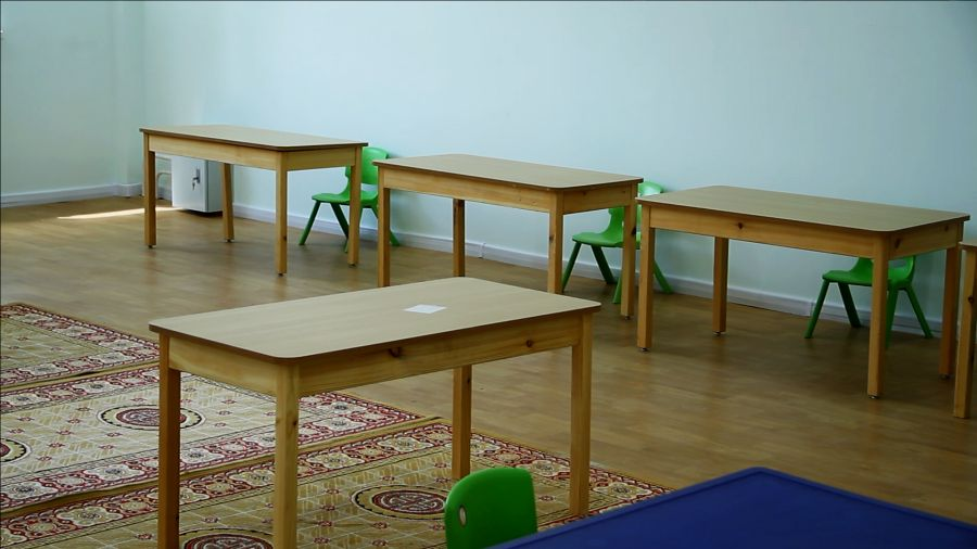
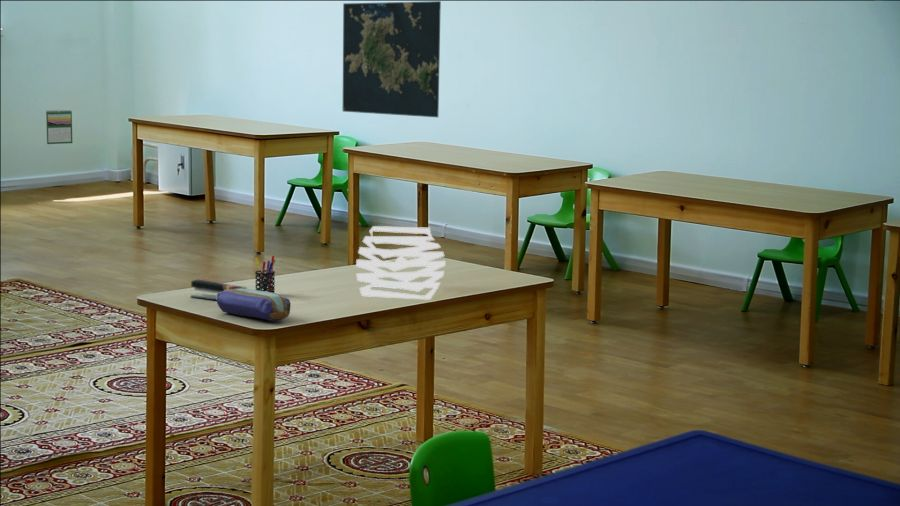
+ pen holder (267, 274)
+ pencil case (253, 304)
+ stapler (219, 291)
+ ceiling light fixture (400, 262)
+ map (388, 58)
+ calendar (59, 126)
